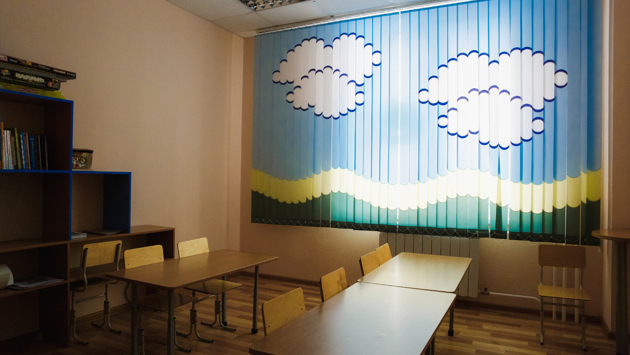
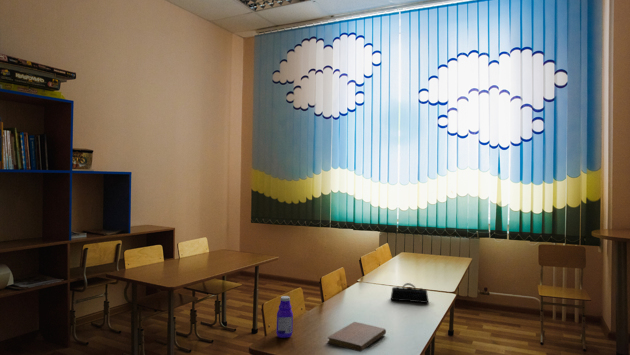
+ pencil case (409, 291)
+ bottle (284, 316)
+ notebook (357, 335)
